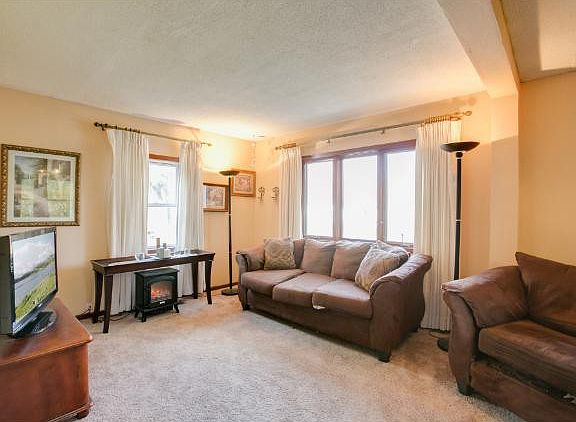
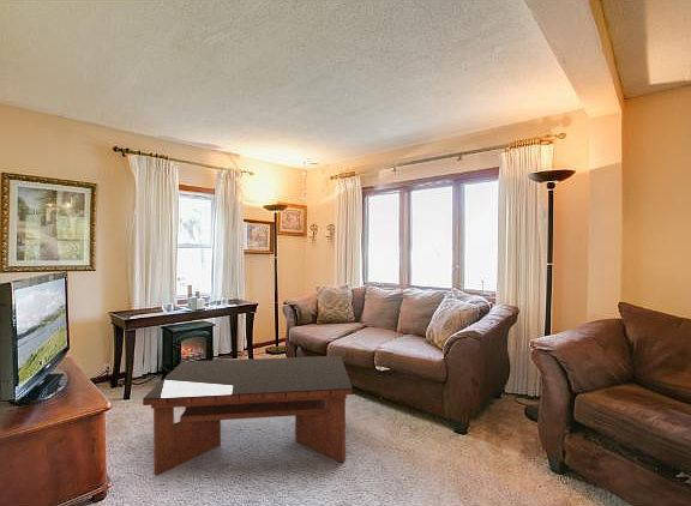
+ coffee table (258, 408)
